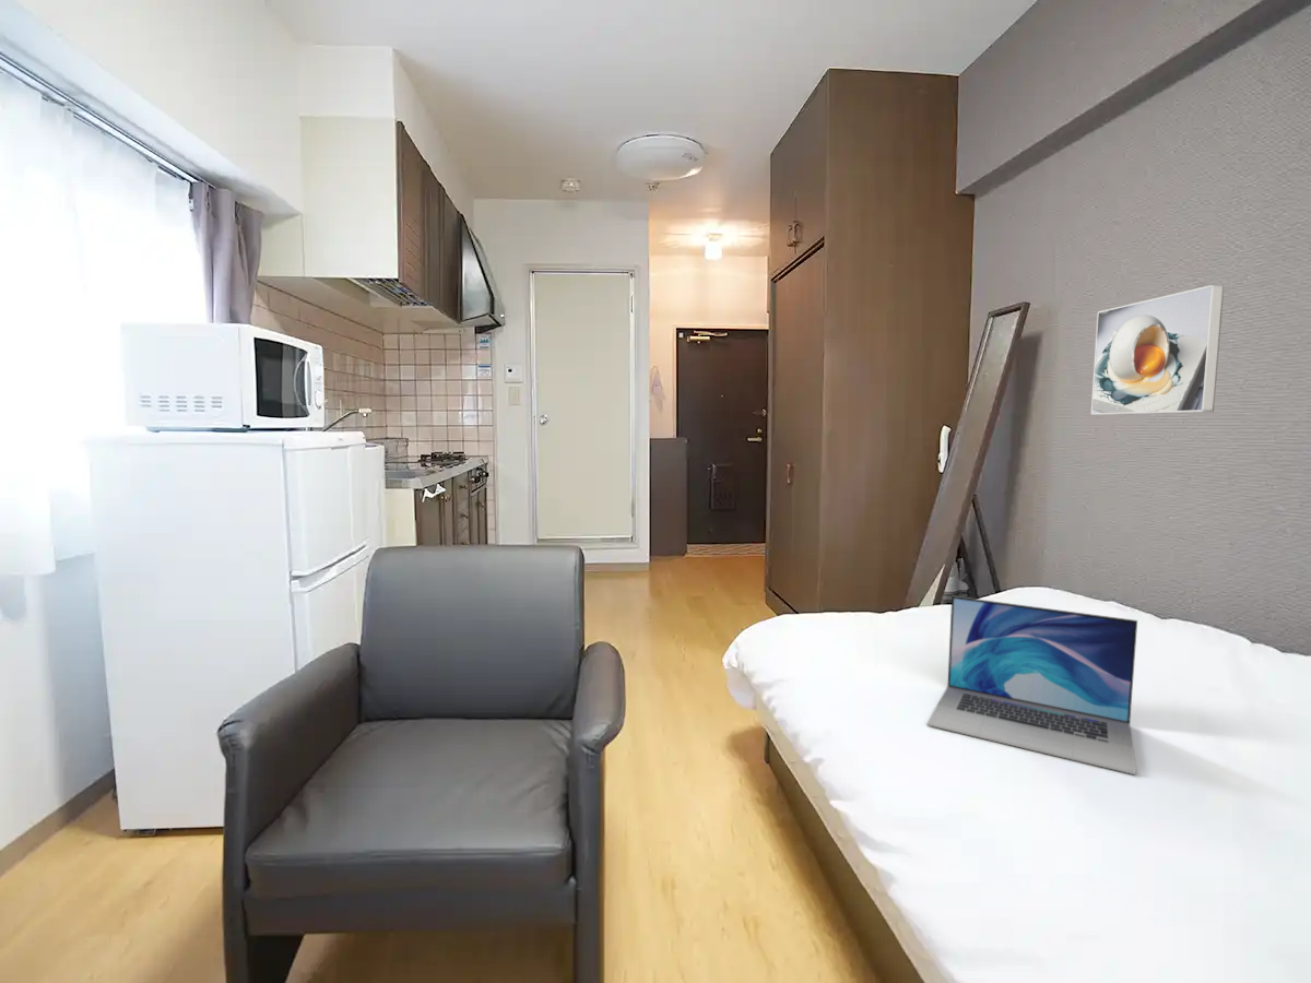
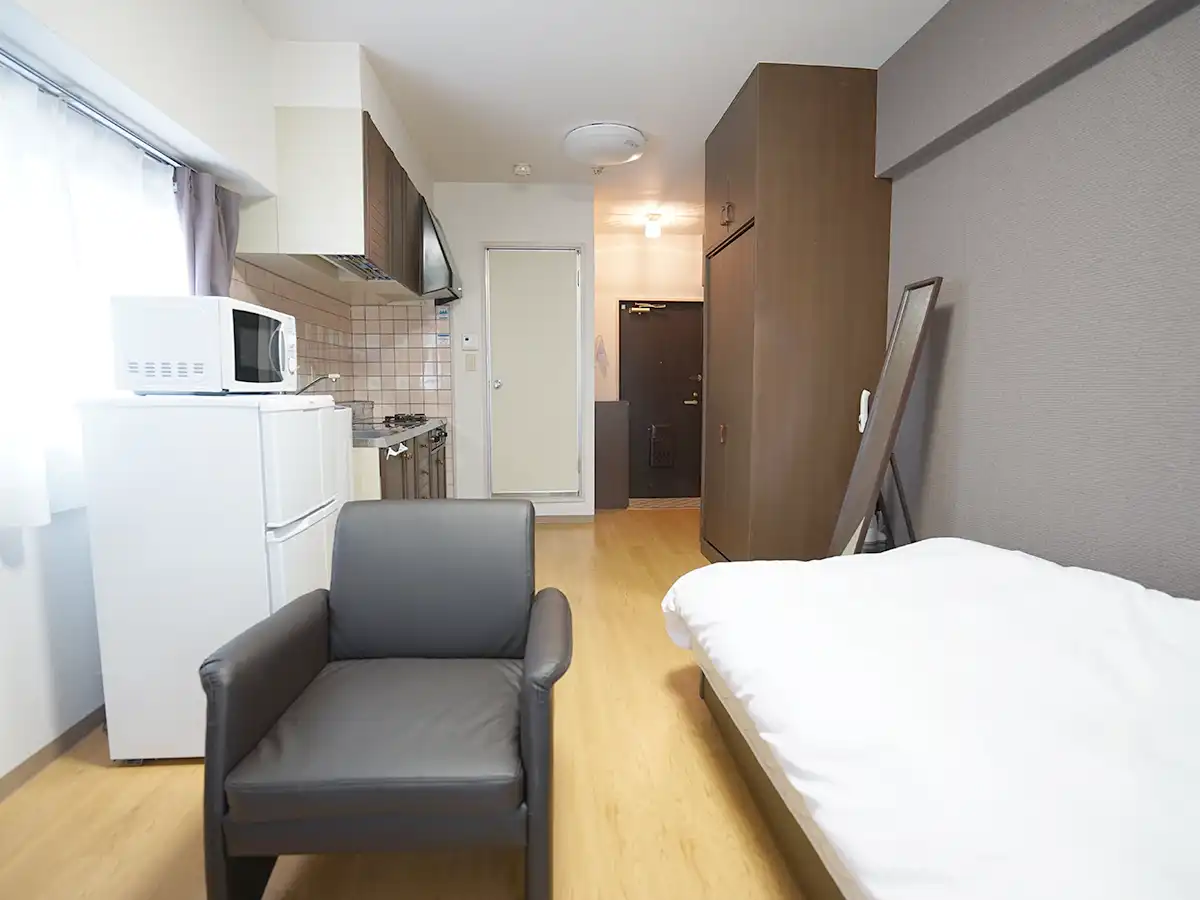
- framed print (1149, 356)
- laptop (1031, 673)
